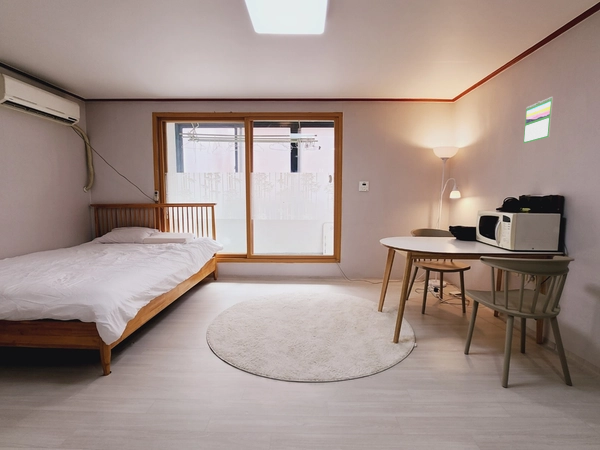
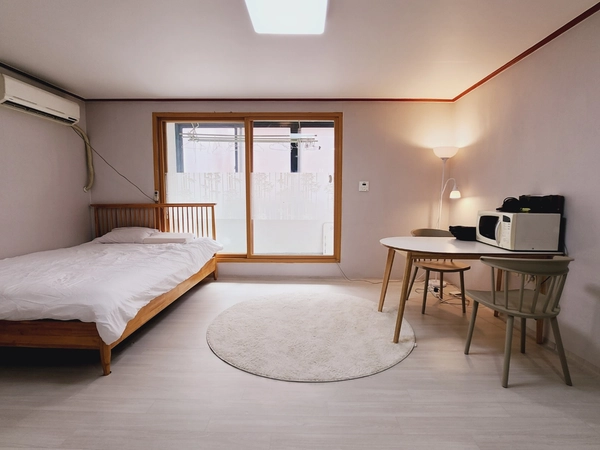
- calendar (537, 121)
